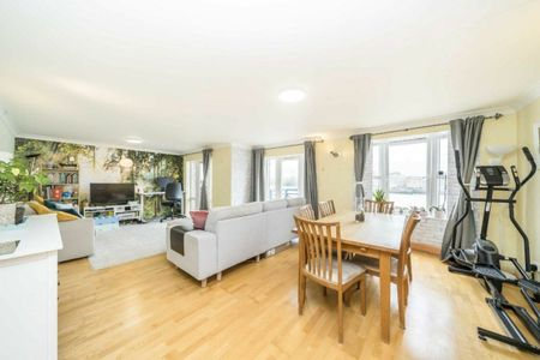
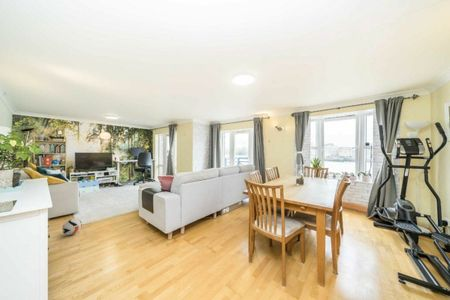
+ ball (72, 226)
